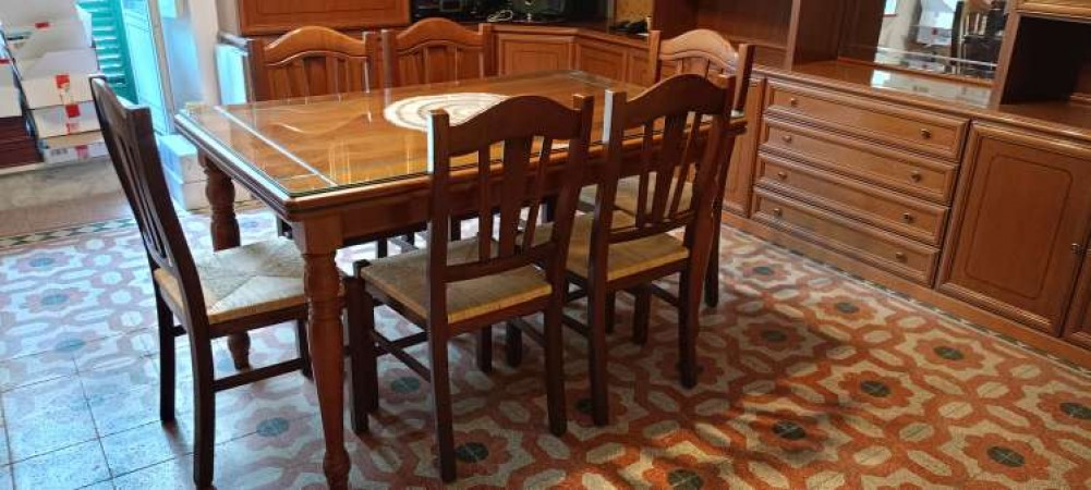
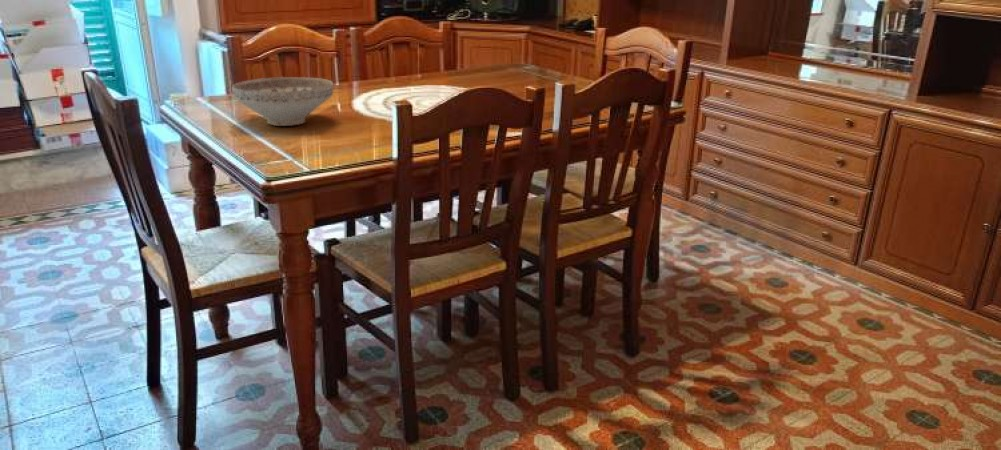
+ decorative bowl (284, 103)
